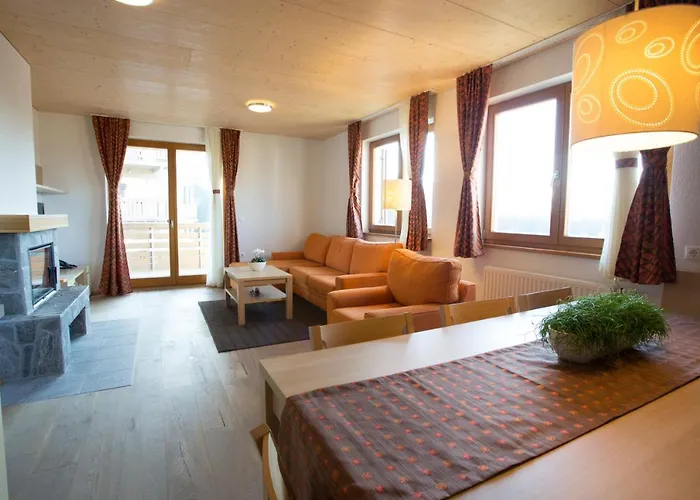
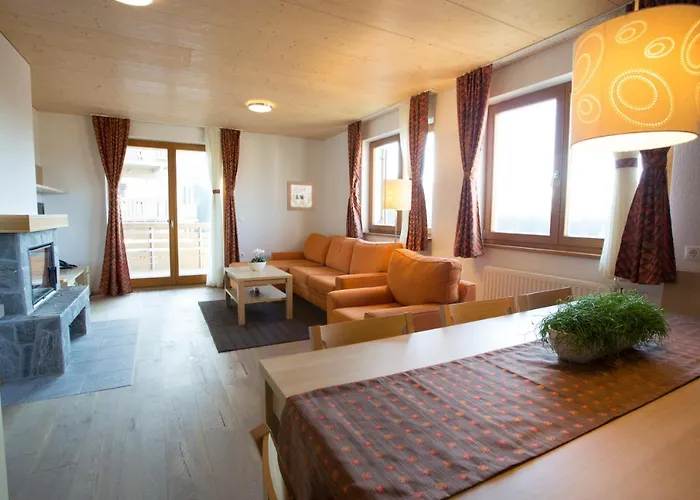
+ wall art (301, 196)
